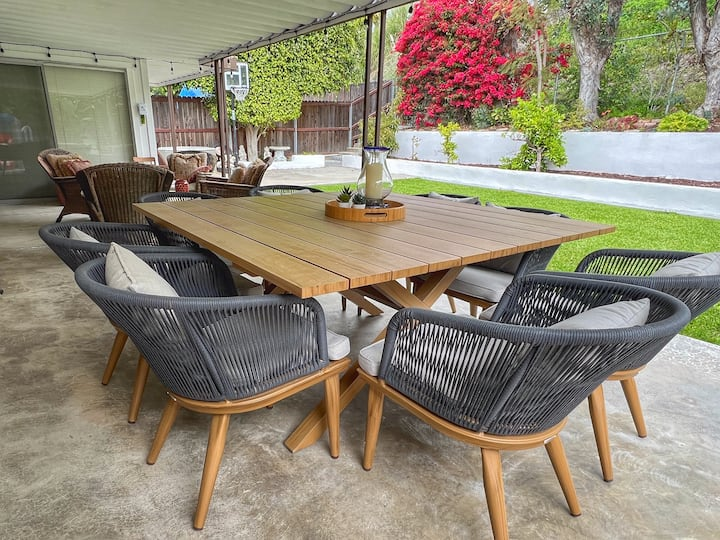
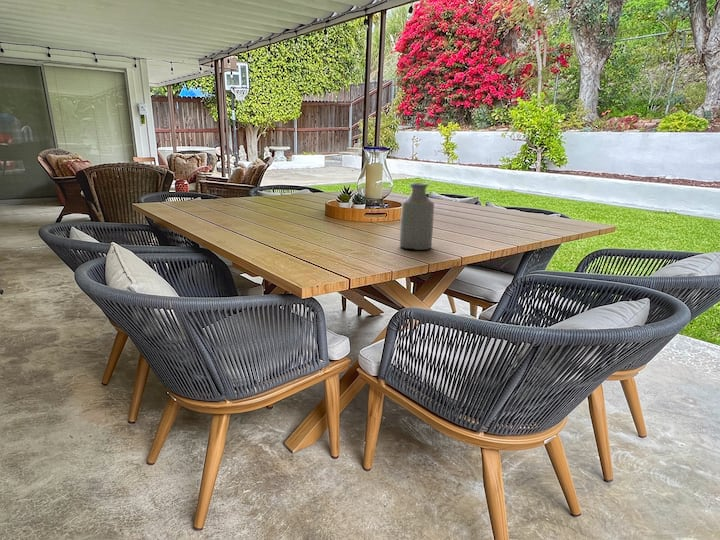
+ bottle (417, 215)
